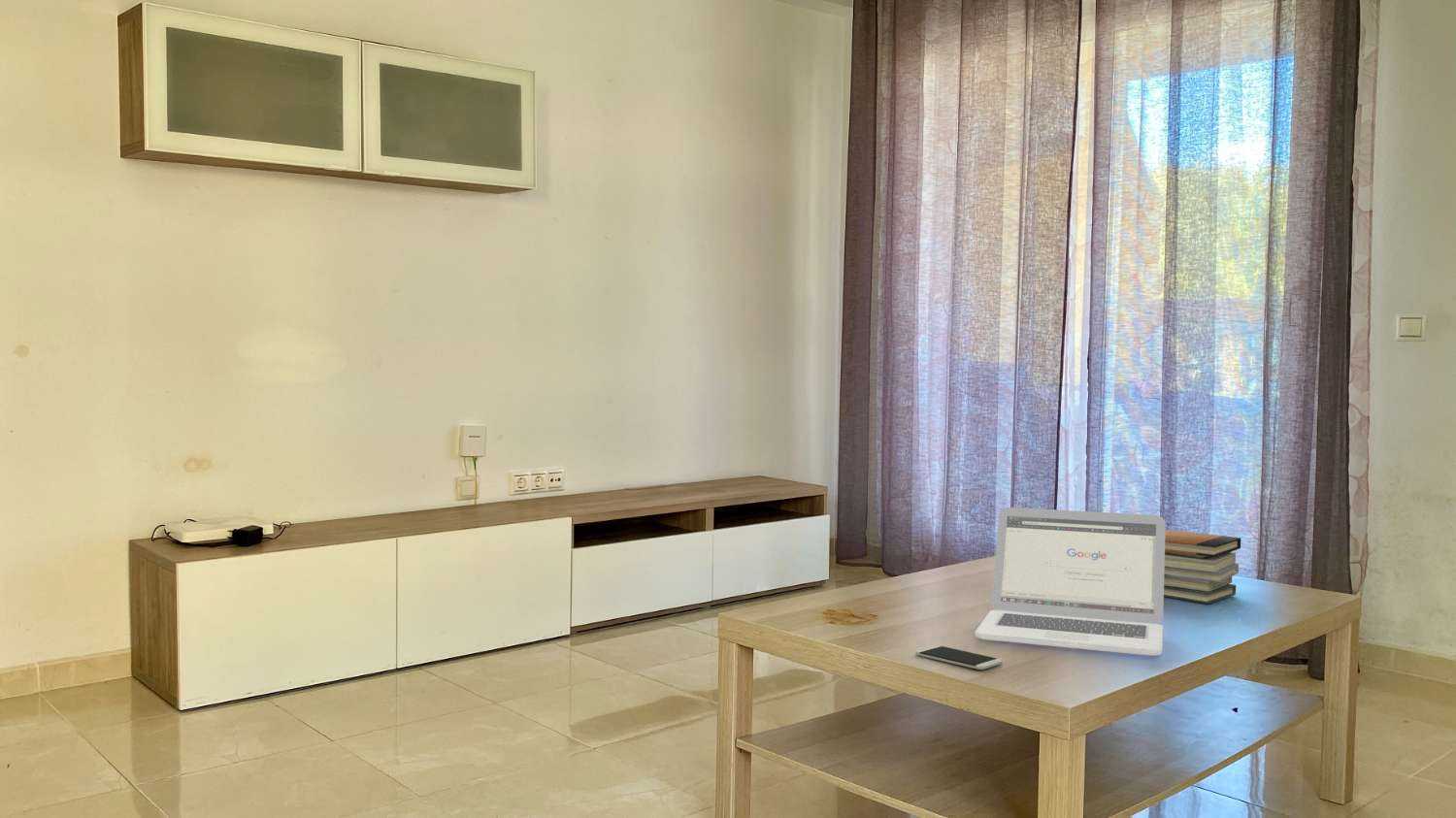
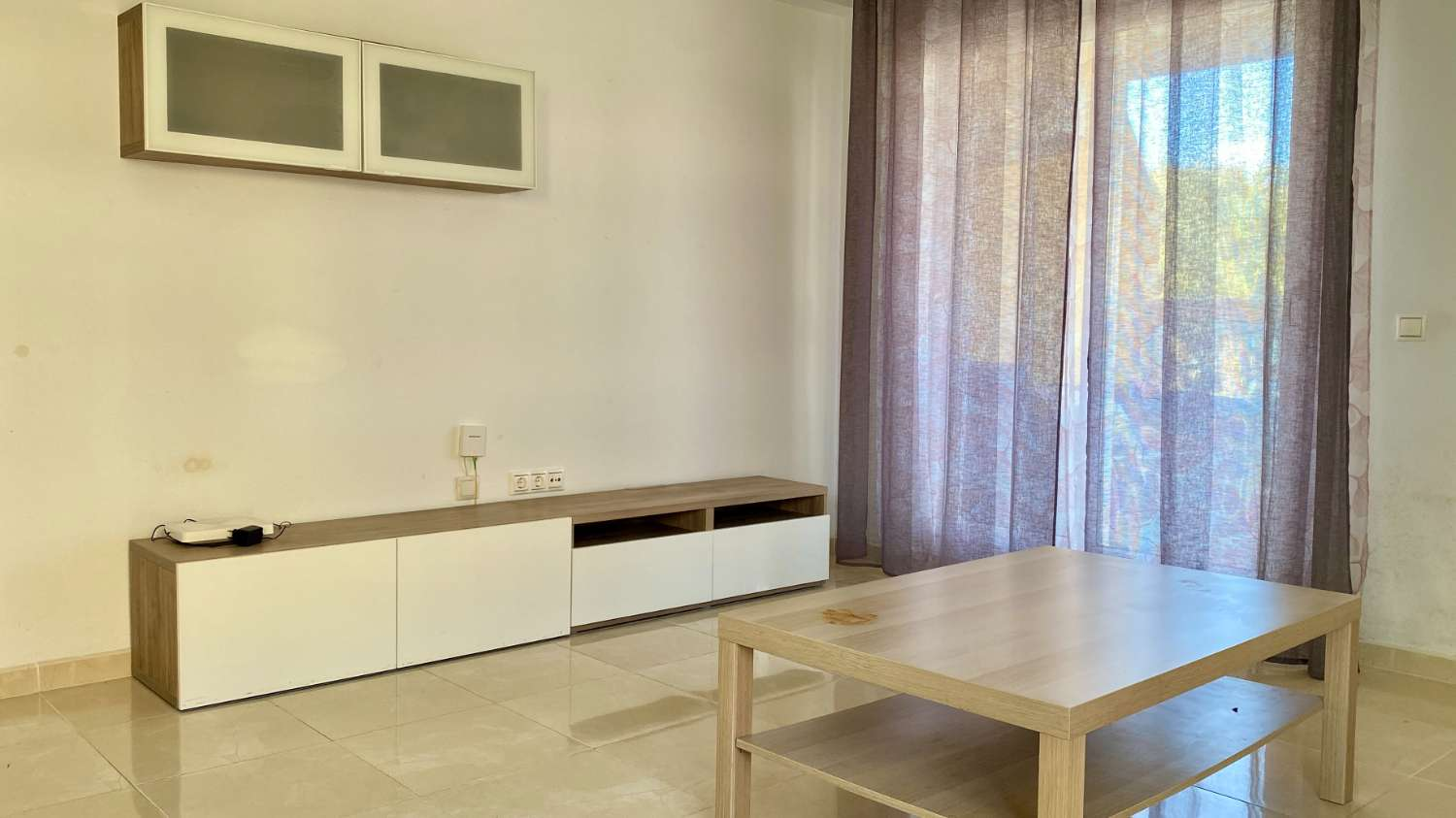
- laptop (1073, 576)
- book stack (1172, 563)
- smartphone (958, 657)
